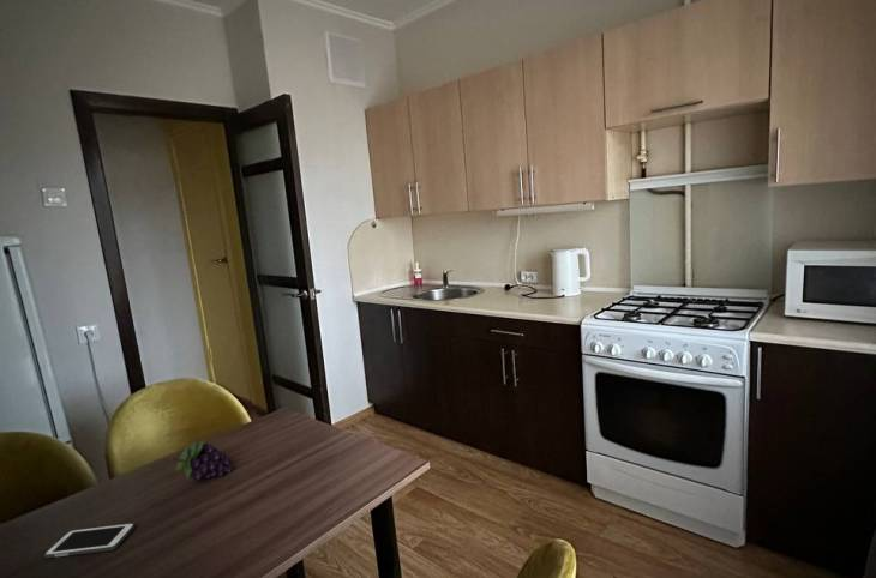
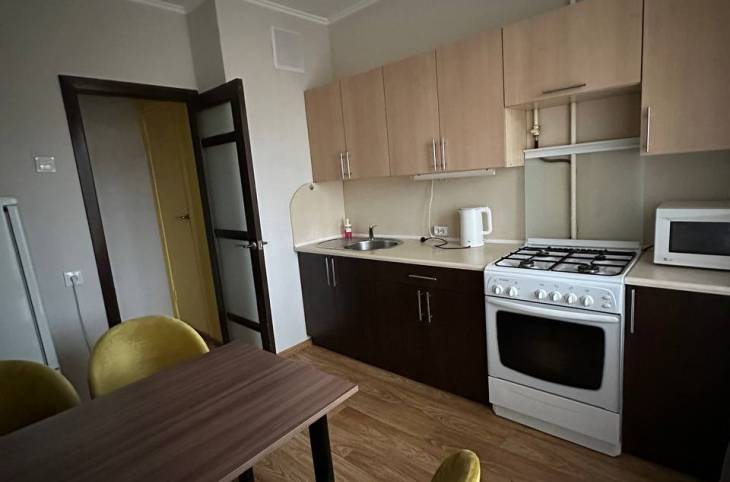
- cell phone (91, 540)
- fruit (202, 458)
